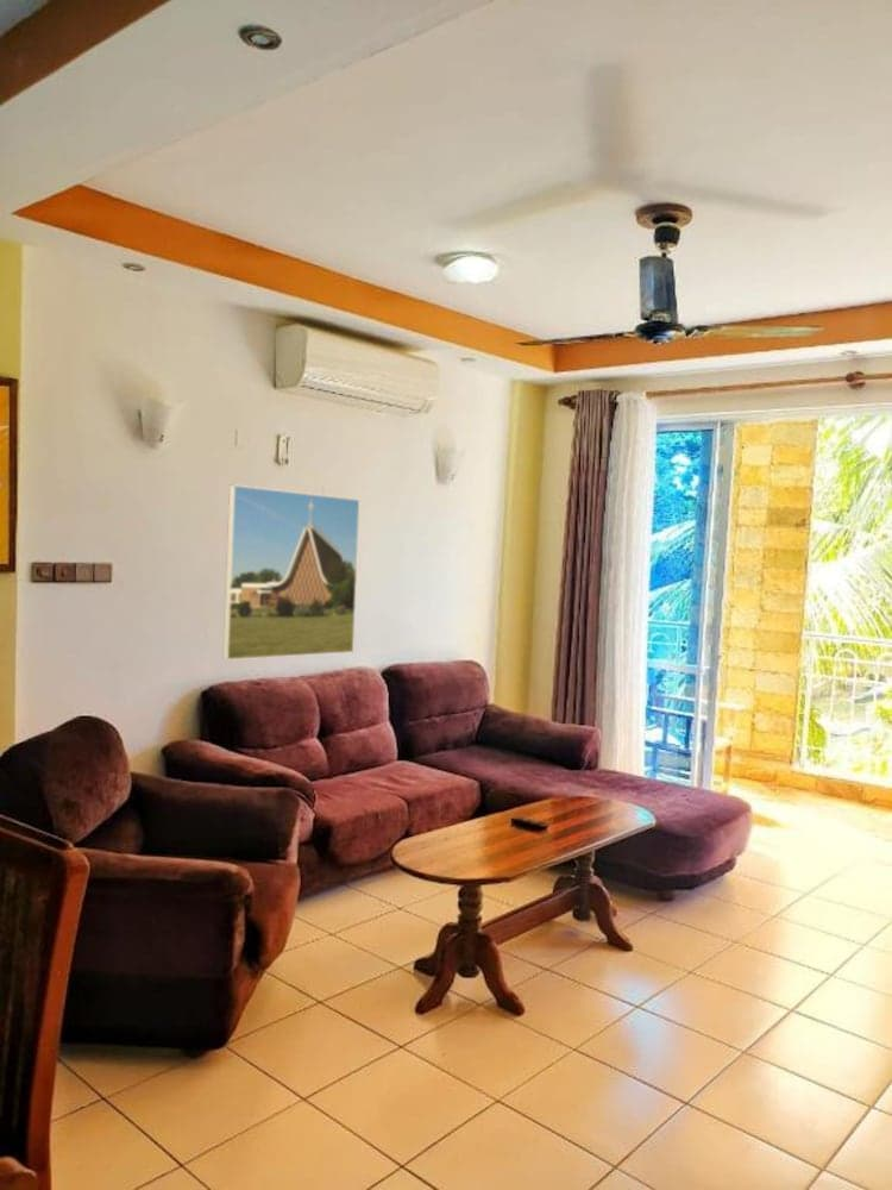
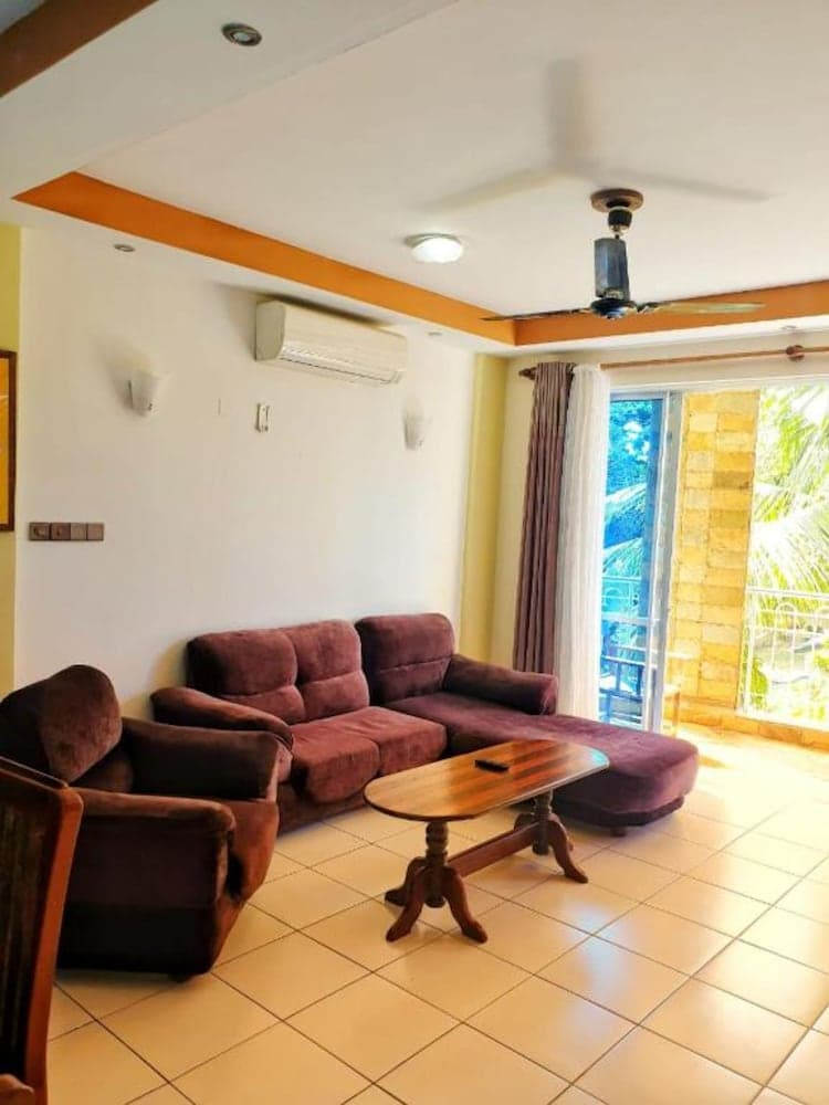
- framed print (295, 574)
